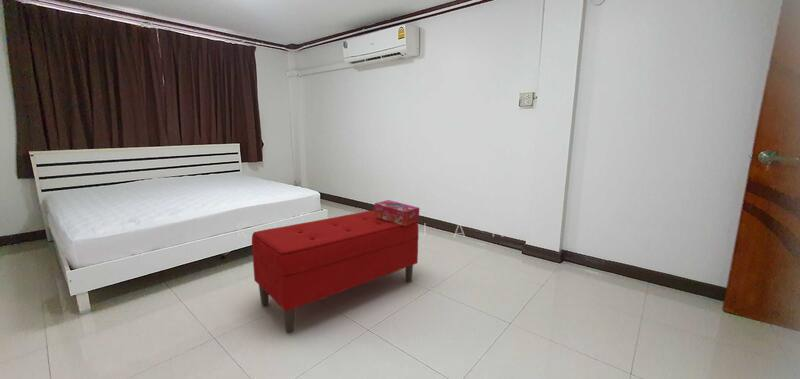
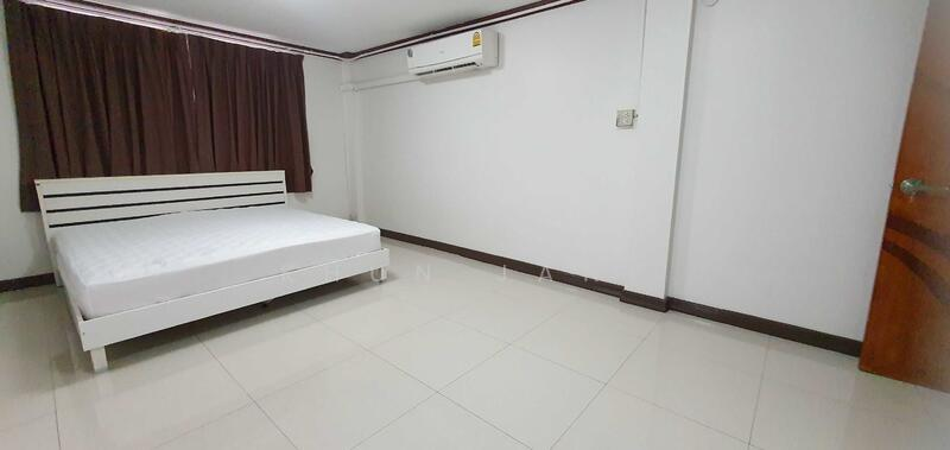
- bench (342, 259)
- tissue box (396, 213)
